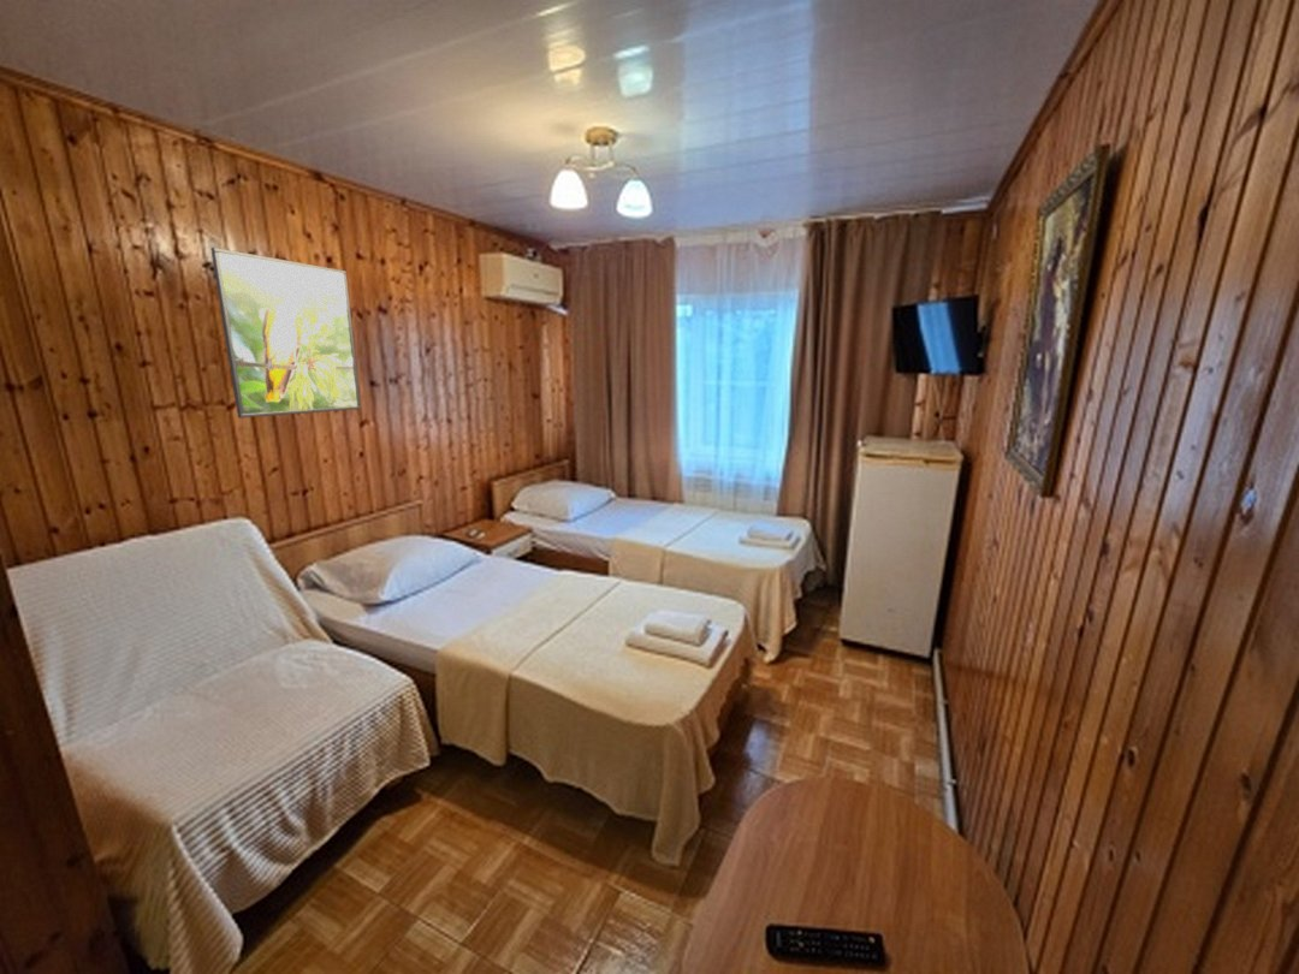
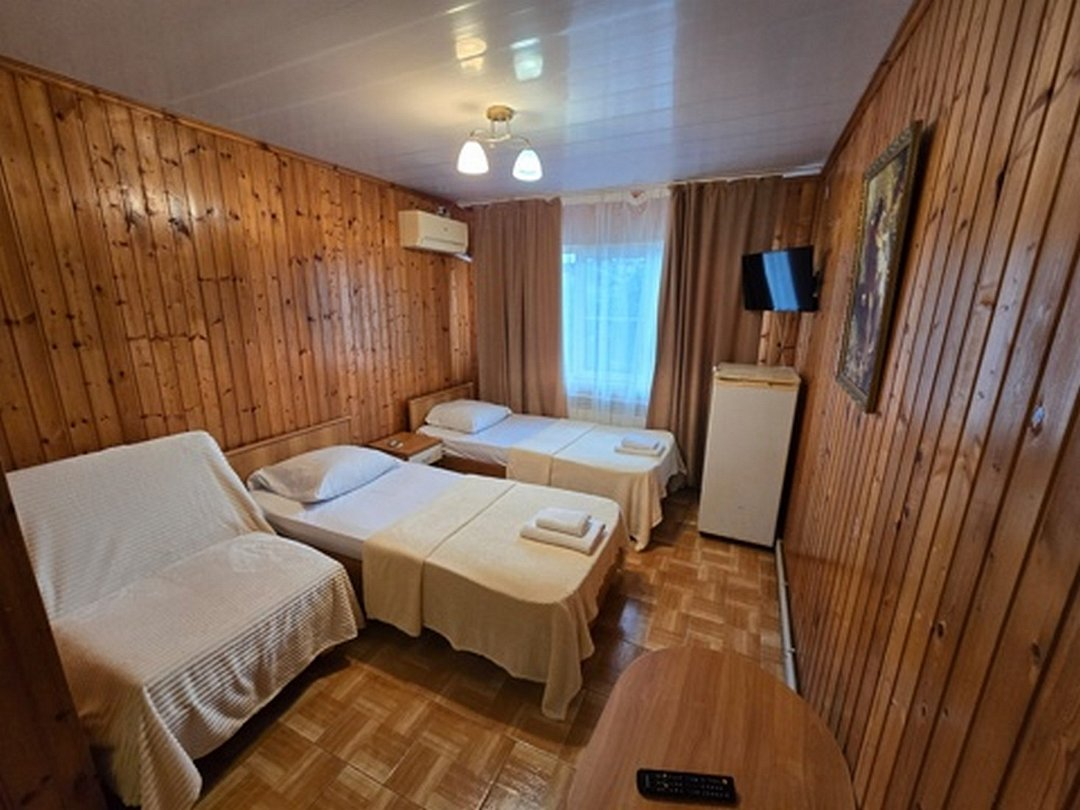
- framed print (296, 338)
